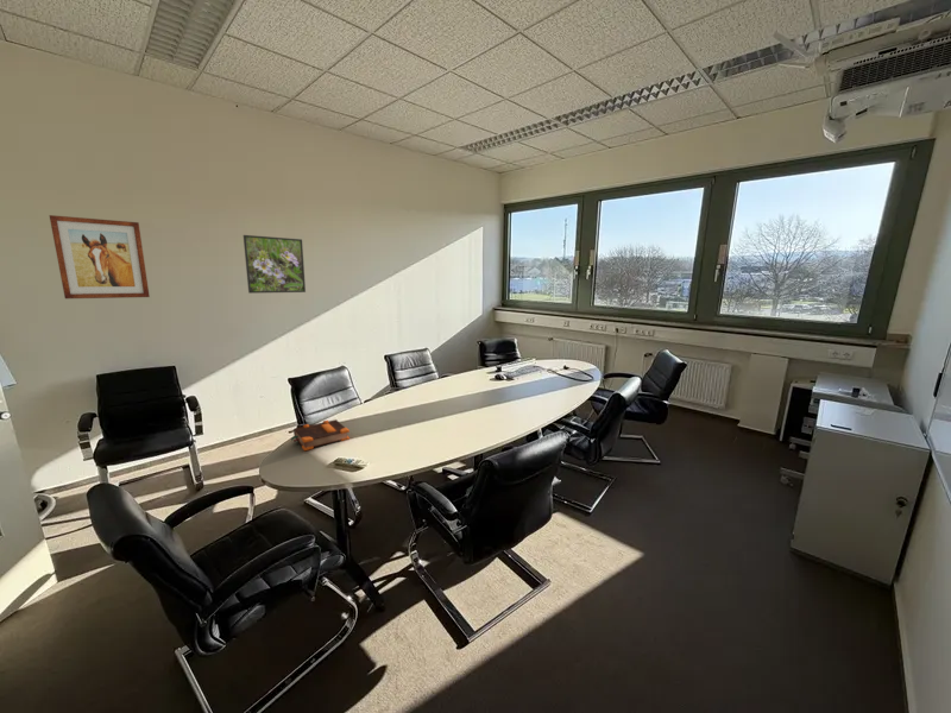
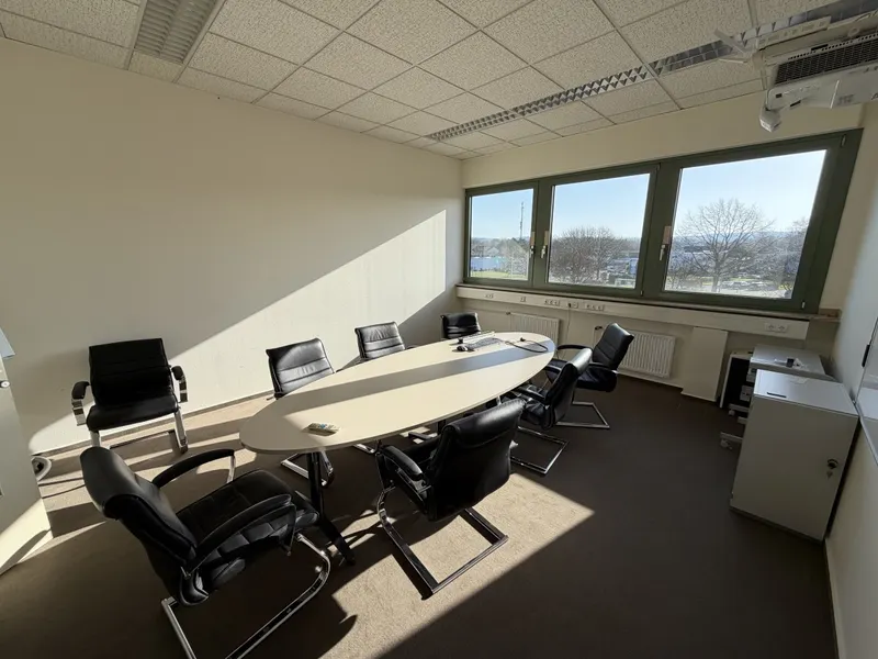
- bible (319, 433)
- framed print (276, 265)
- wall art (102, 259)
